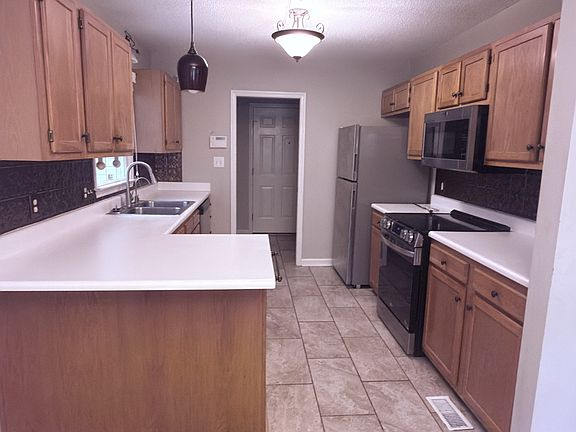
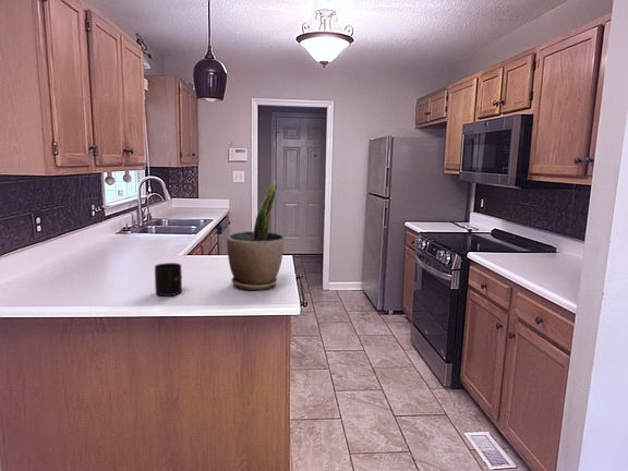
+ mug (168, 280)
+ potted plant (255, 233)
